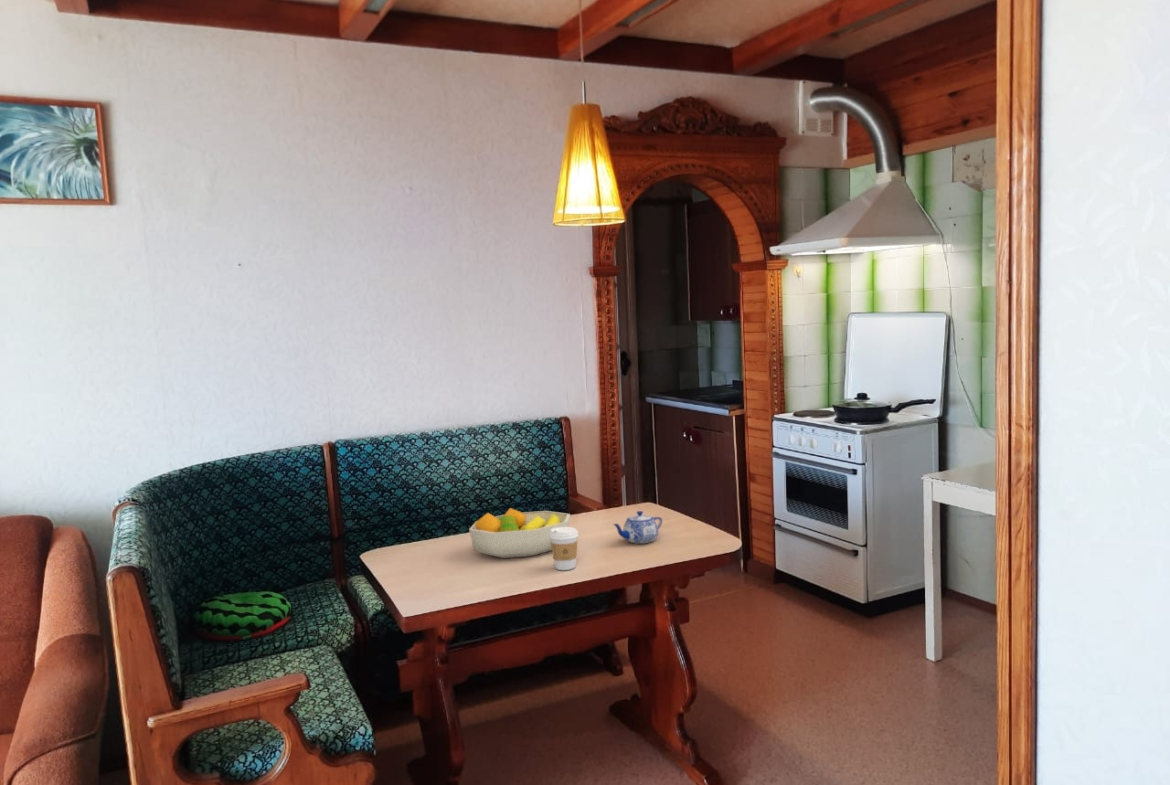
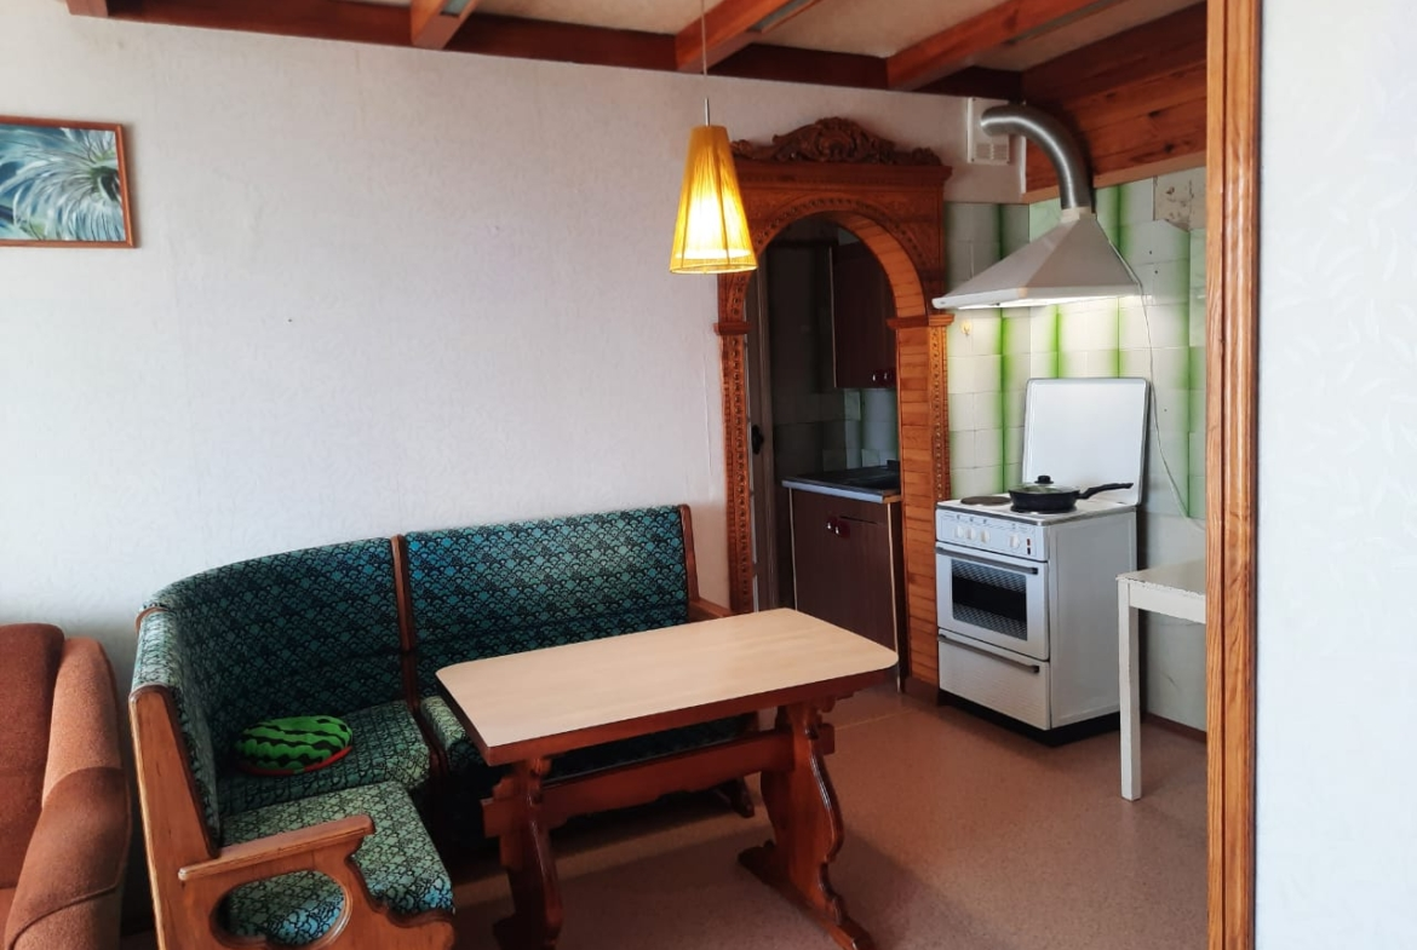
- teapot (637, 526)
- fruit bowl (521, 529)
- coffee cup (564, 547)
